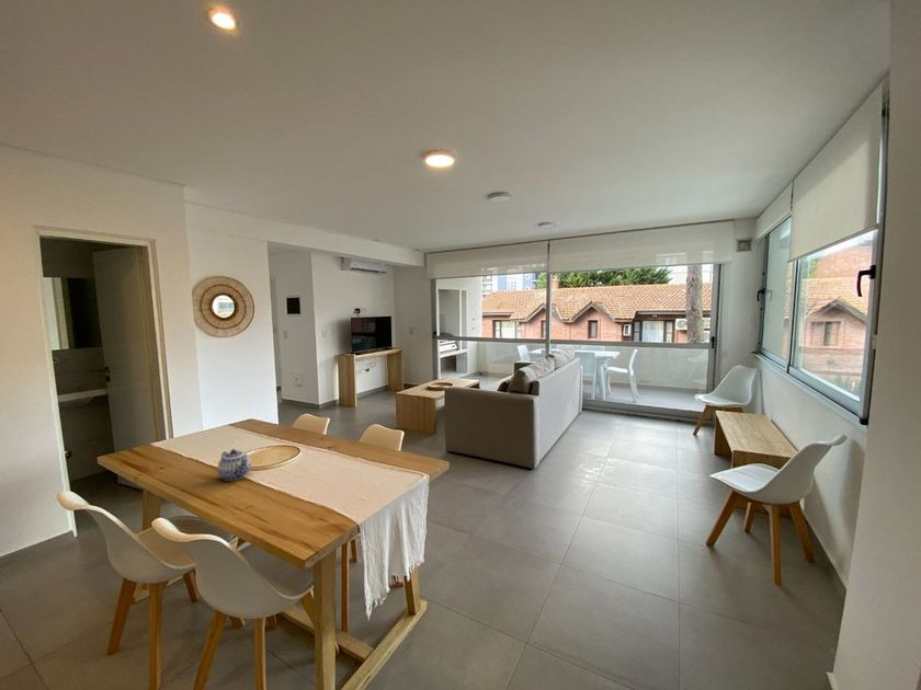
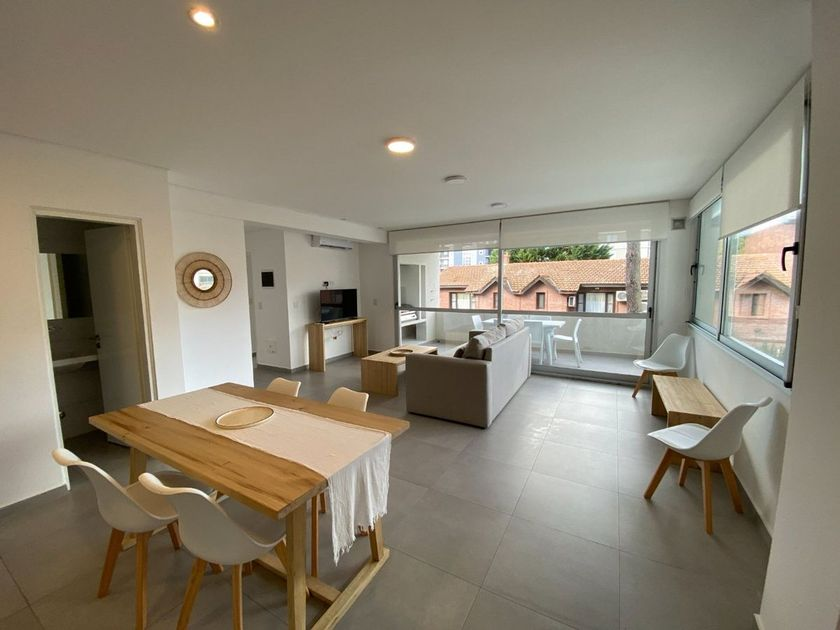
- teapot (234, 462)
